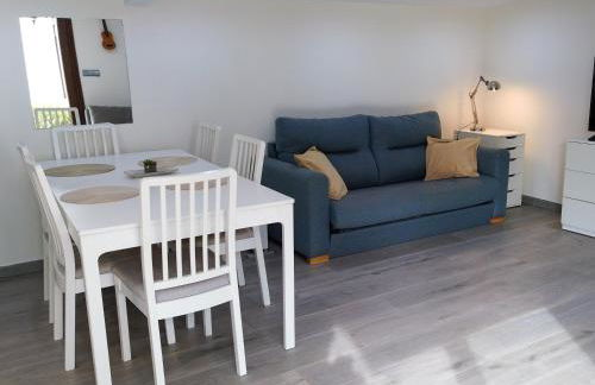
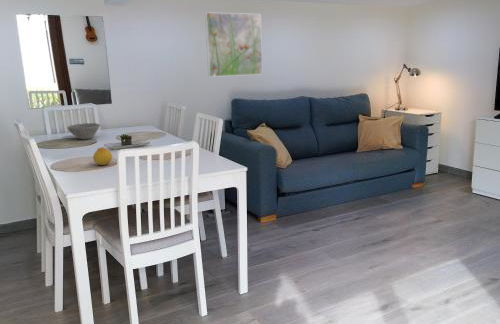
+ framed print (234, 44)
+ bowl (84, 131)
+ fruit (102, 156)
